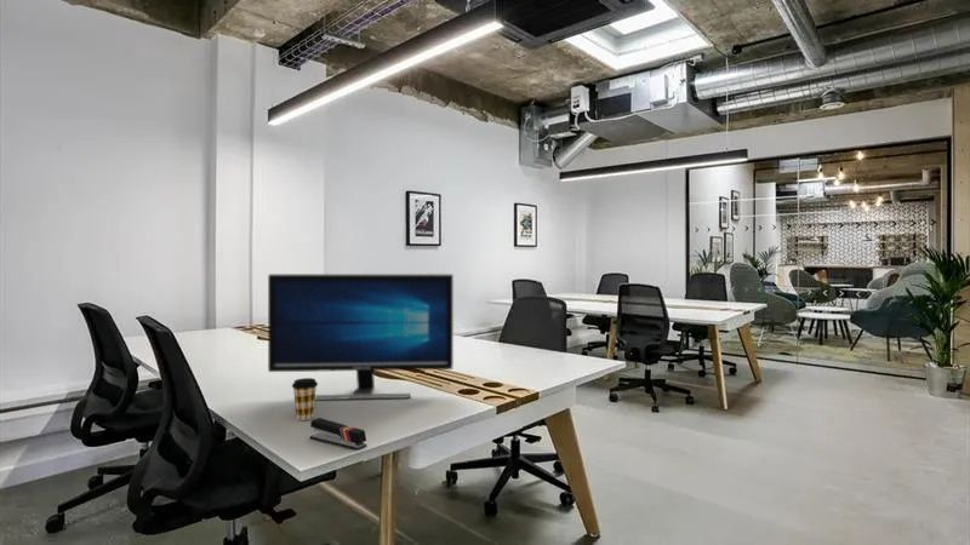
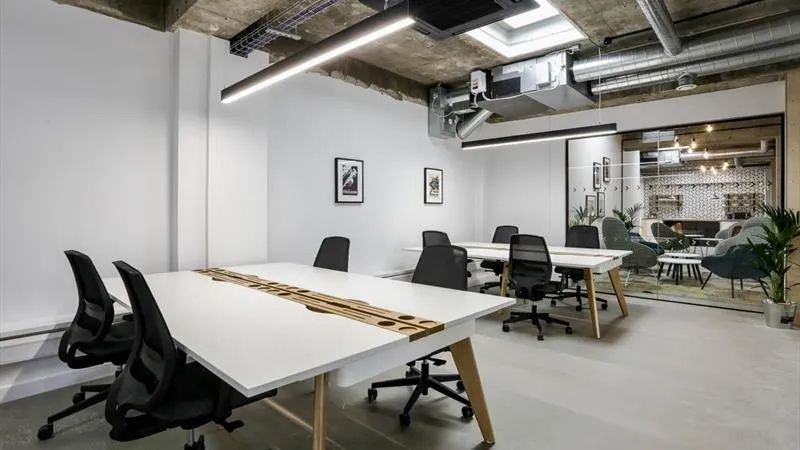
- computer monitor (363, 333)
- coffee cup (304, 398)
- stapler (337, 432)
